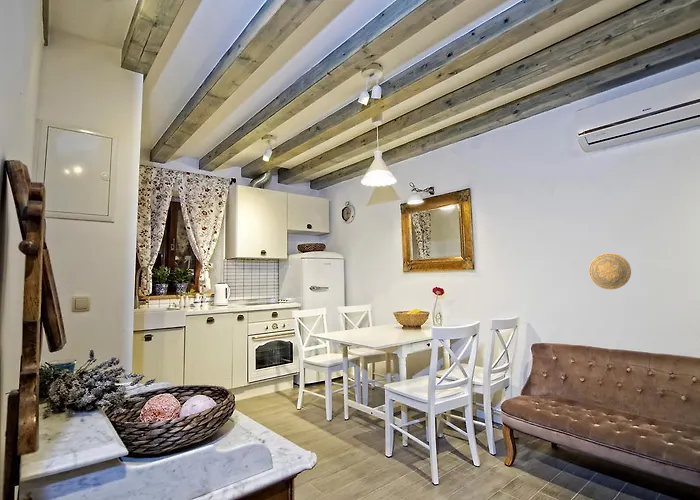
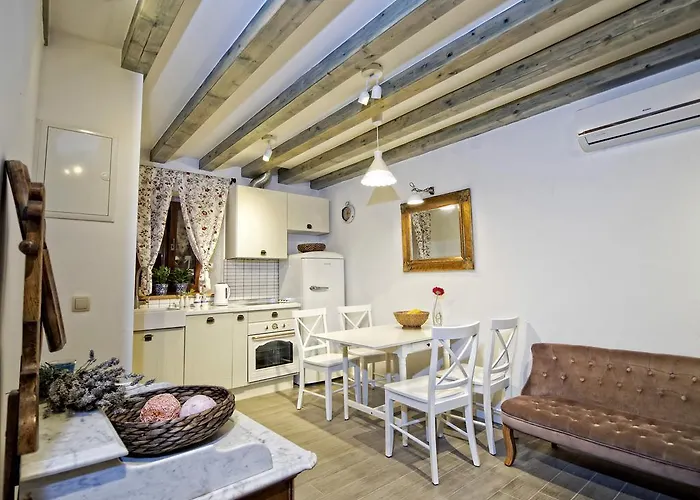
- decorative plate (608, 271)
